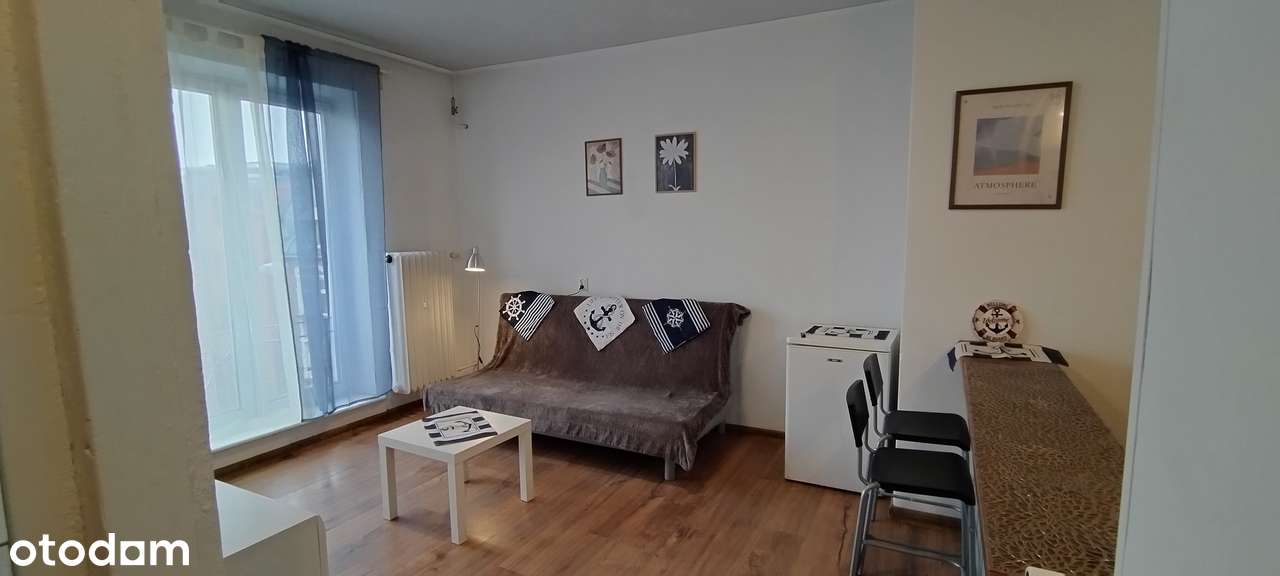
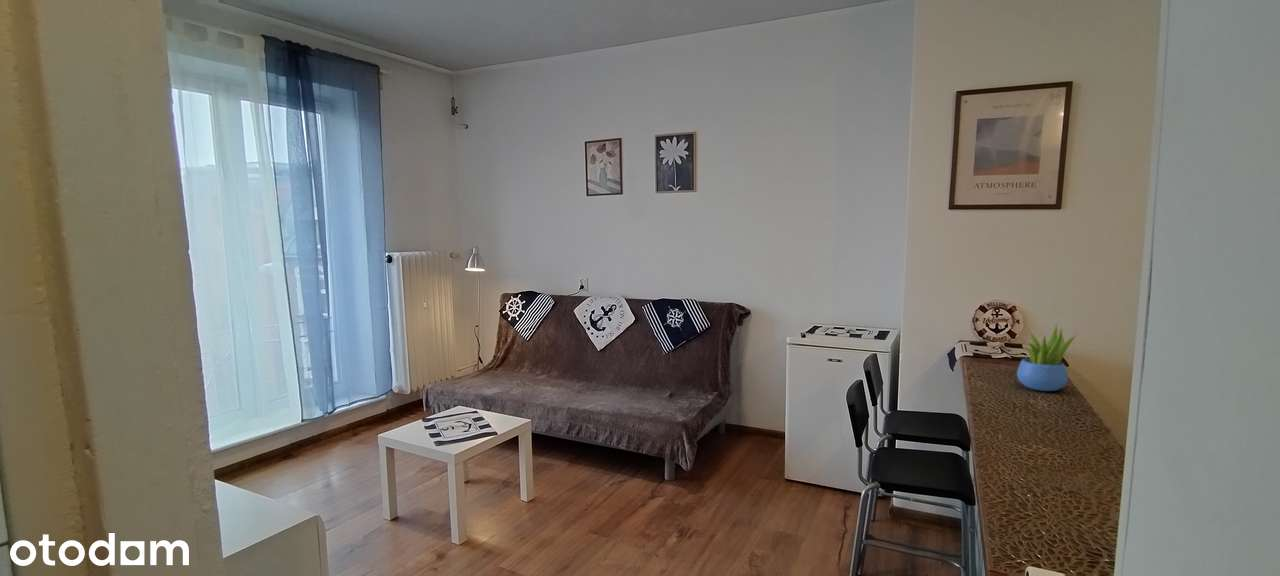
+ succulent plant (1044, 356)
